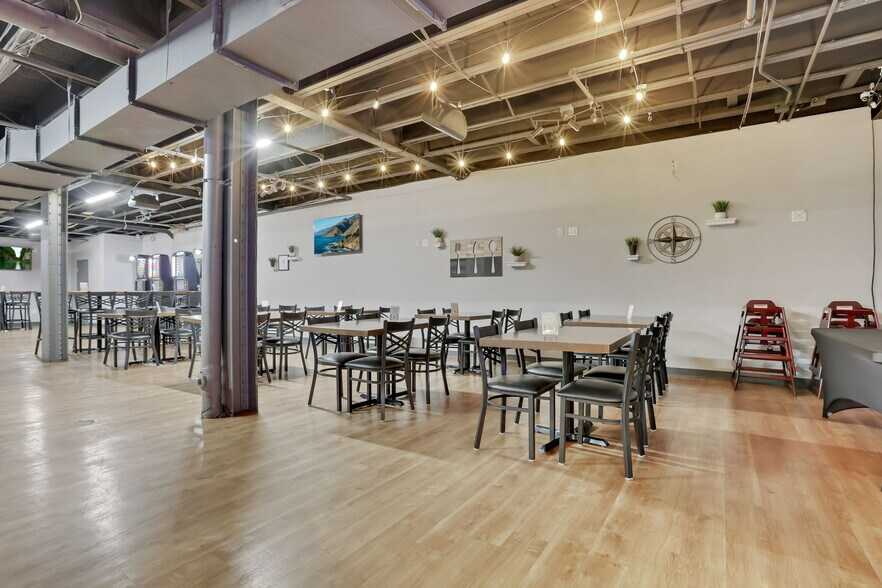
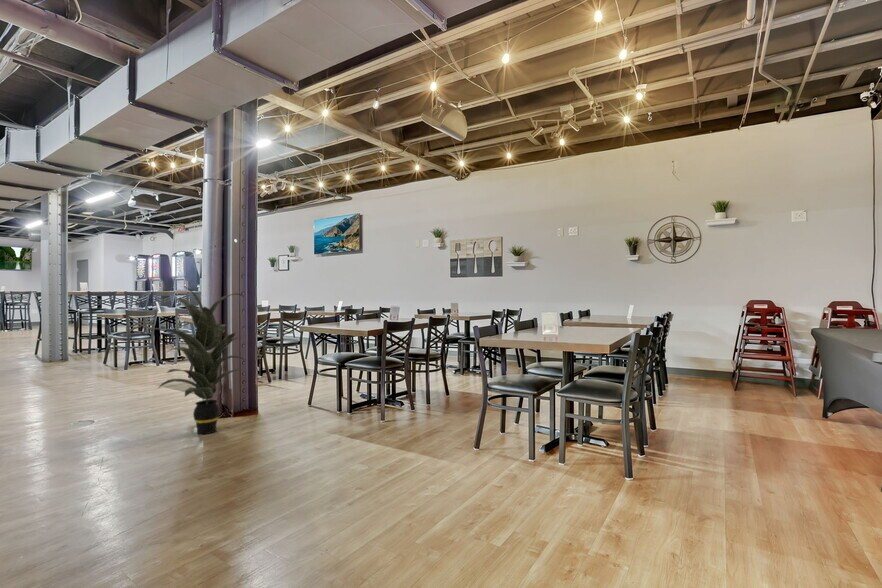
+ indoor plant (200, 358)
